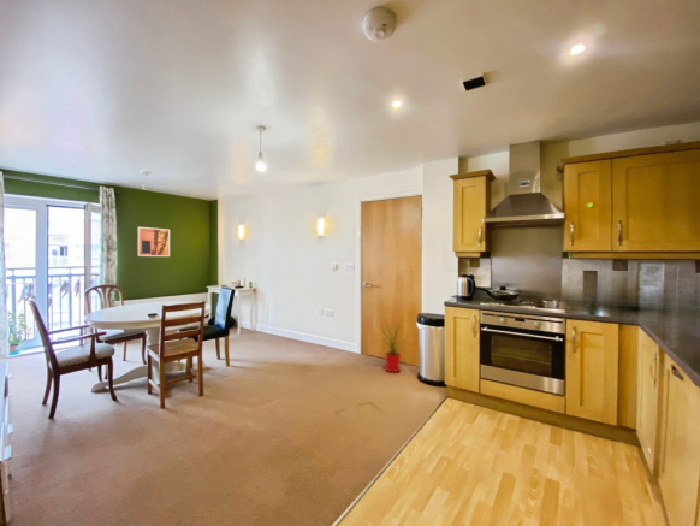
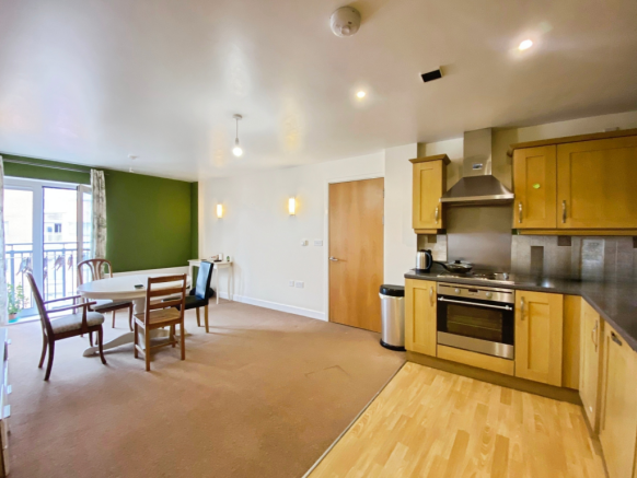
- house plant (393, 343)
- wall art (154, 242)
